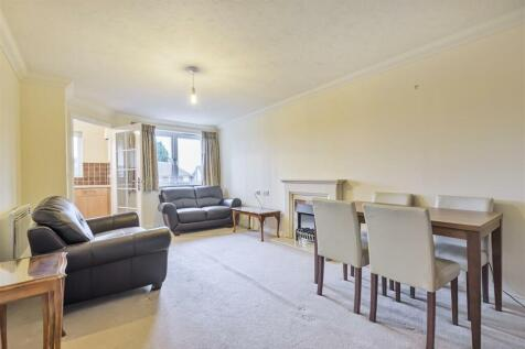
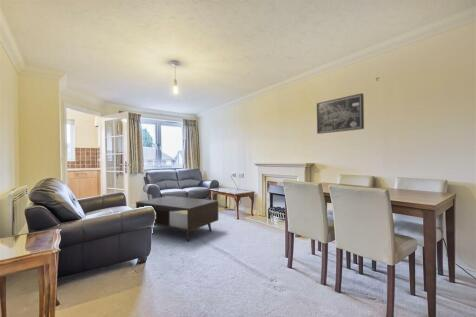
+ coffee table (177, 216)
+ wall art (338, 115)
